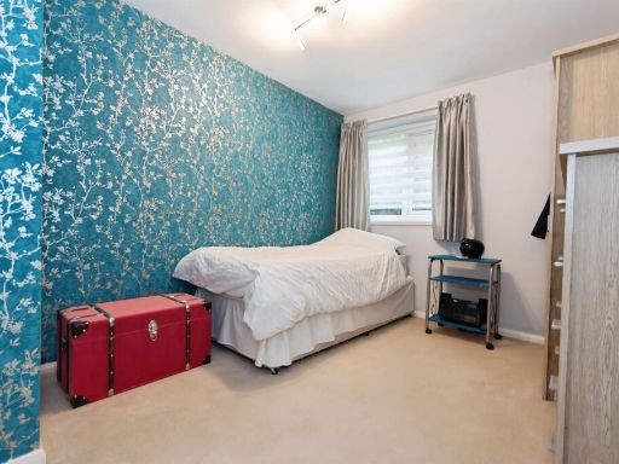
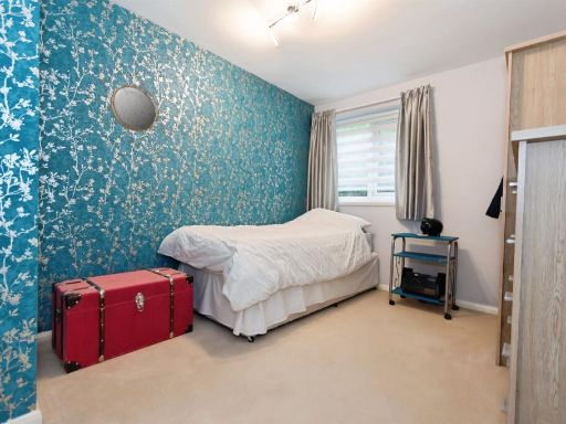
+ home mirror (135, 108)
